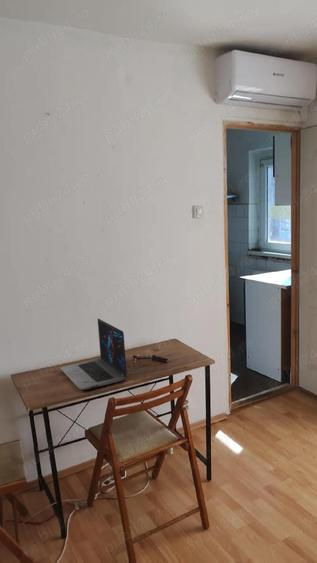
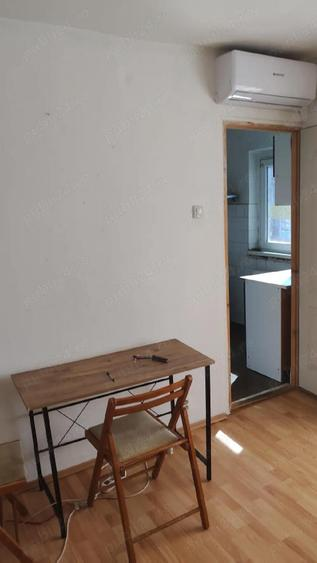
- laptop (90, 360)
